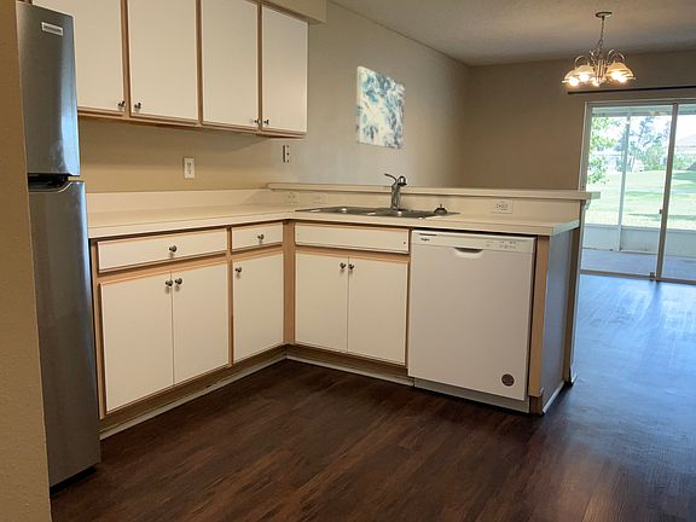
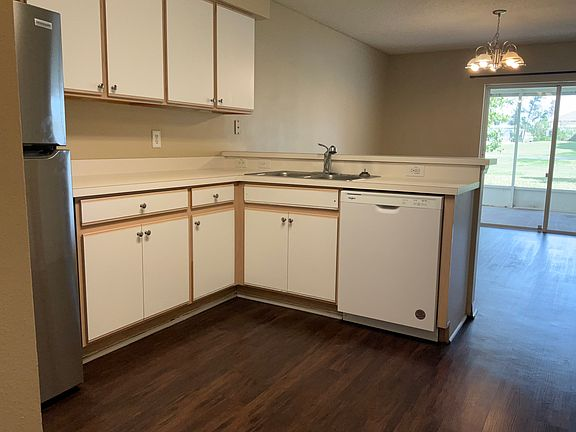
- wall art (381, 111)
